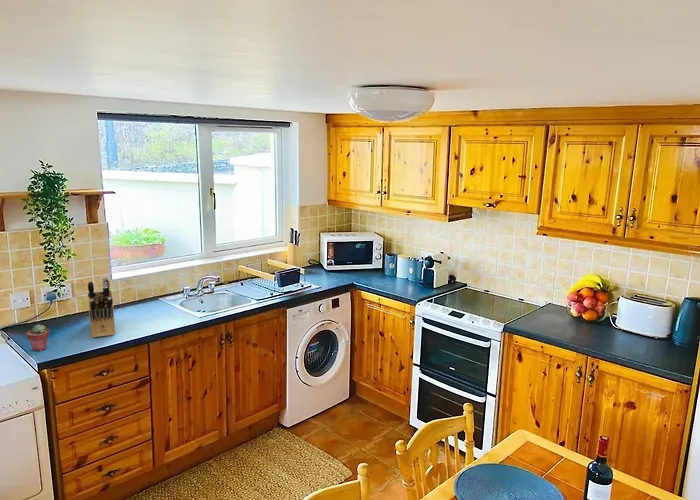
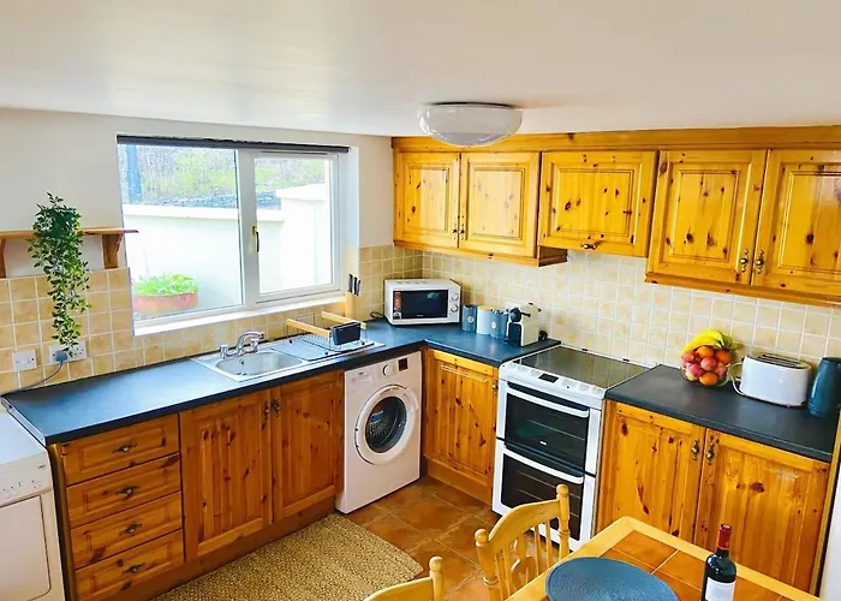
- potted succulent (38, 336)
- knife block (100, 303)
